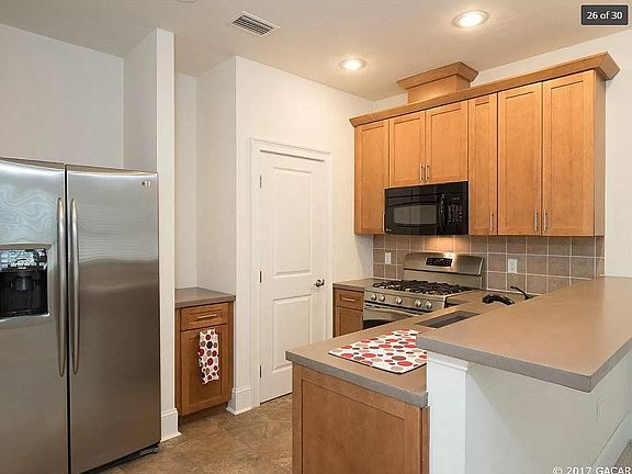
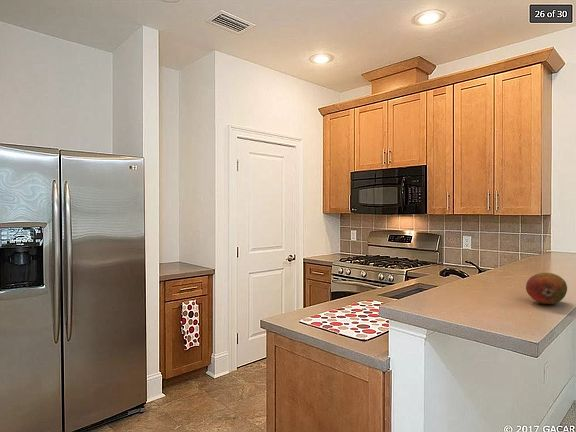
+ fruit (546, 287)
